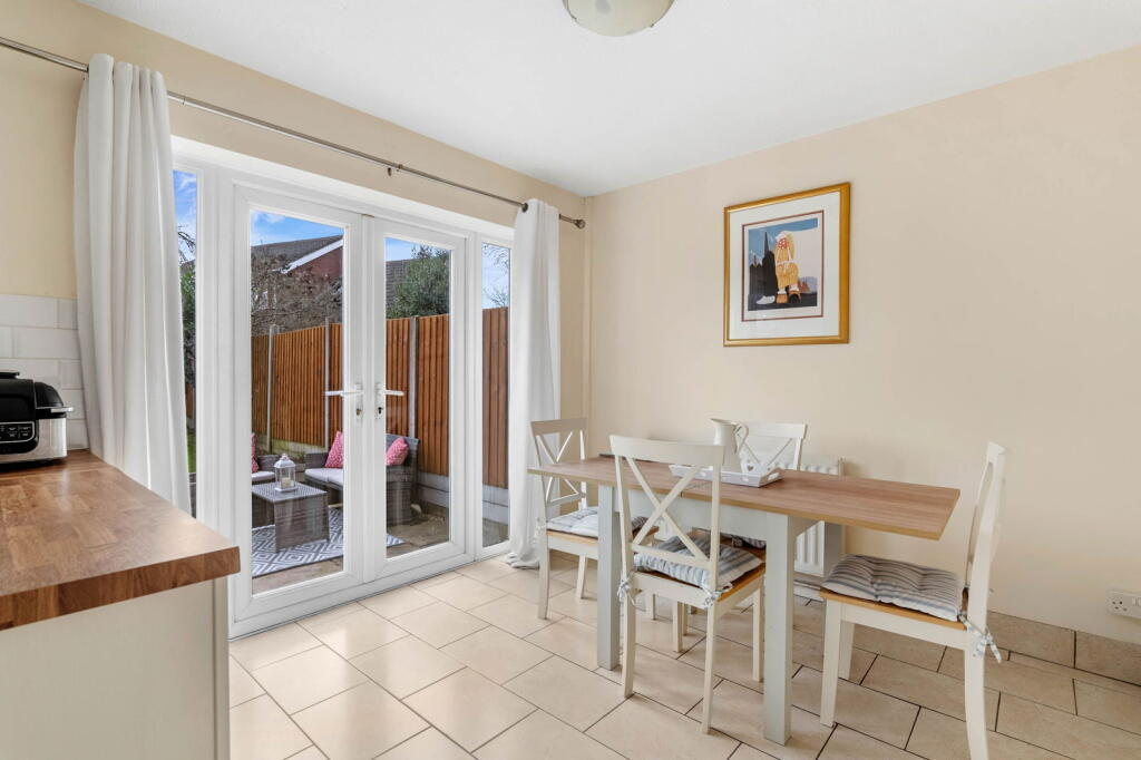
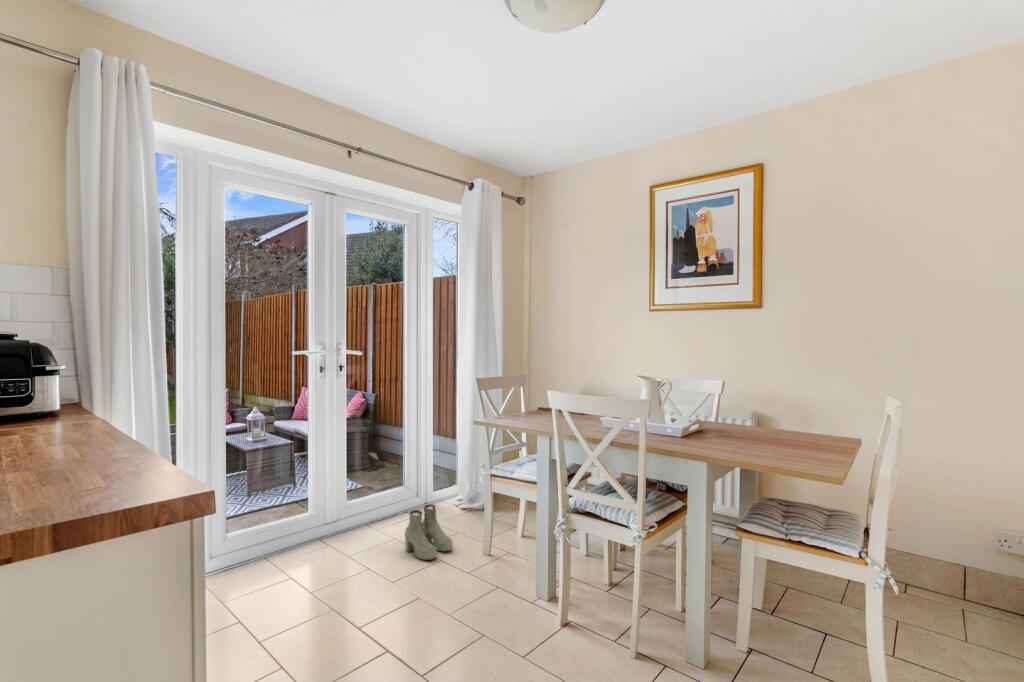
+ boots (428, 530)
